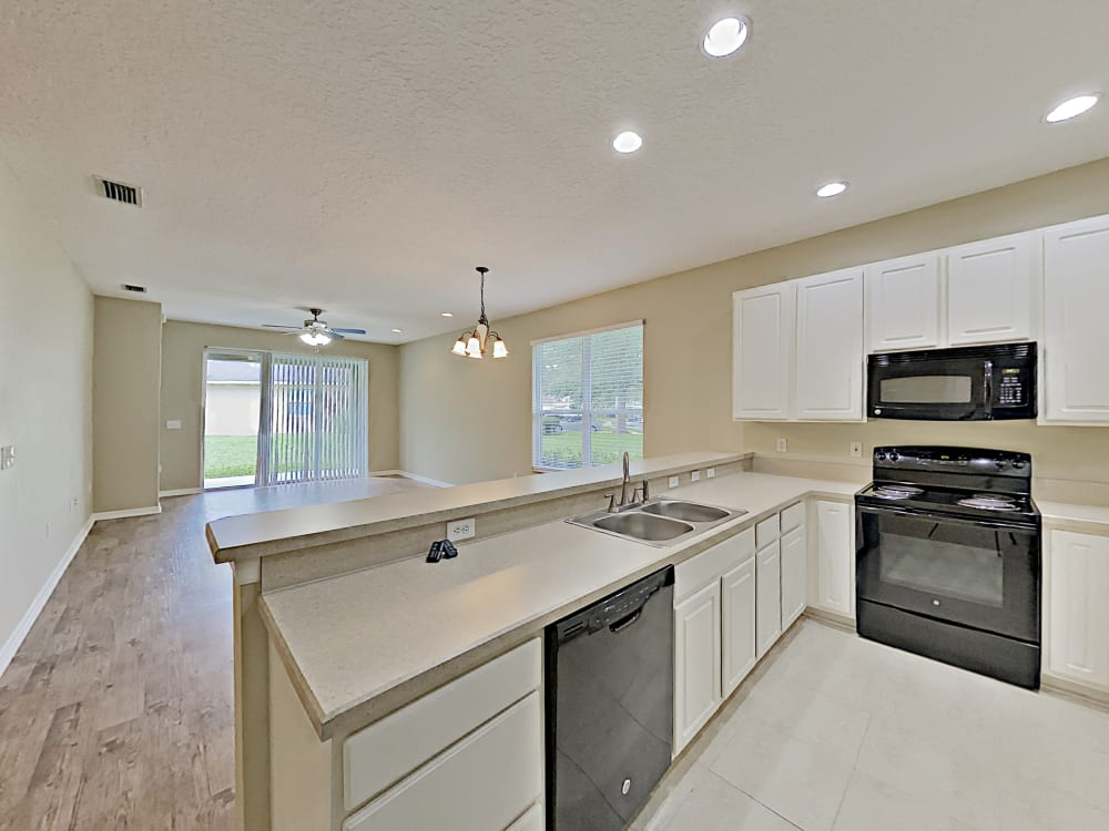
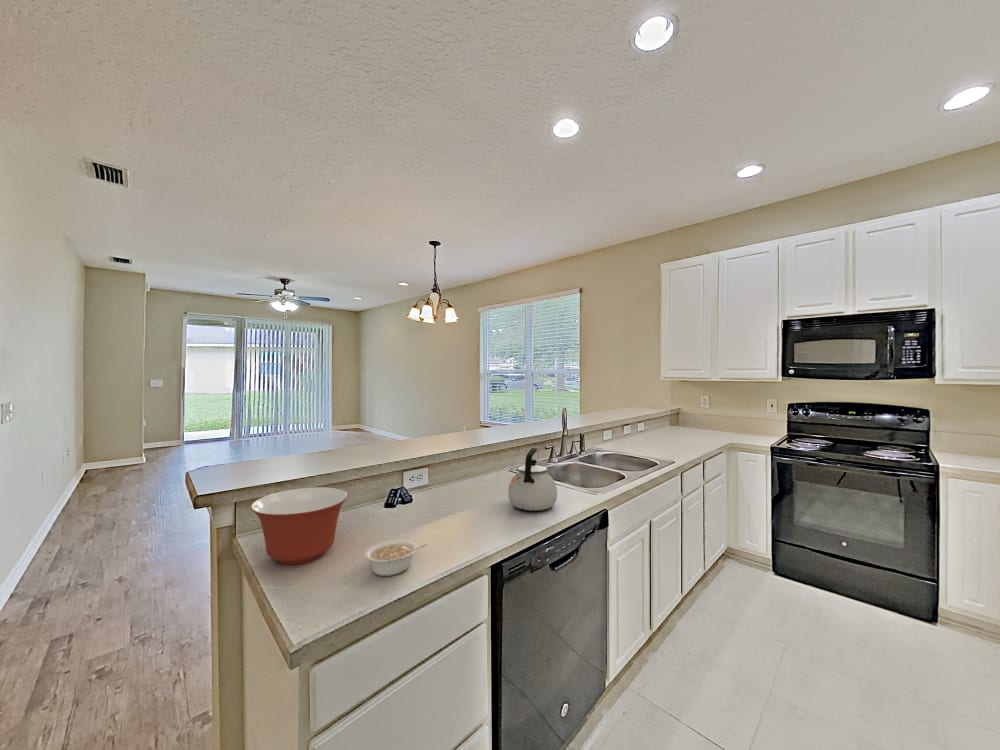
+ mixing bowl (301, 526)
+ kettle (532, 477)
+ legume (393, 556)
